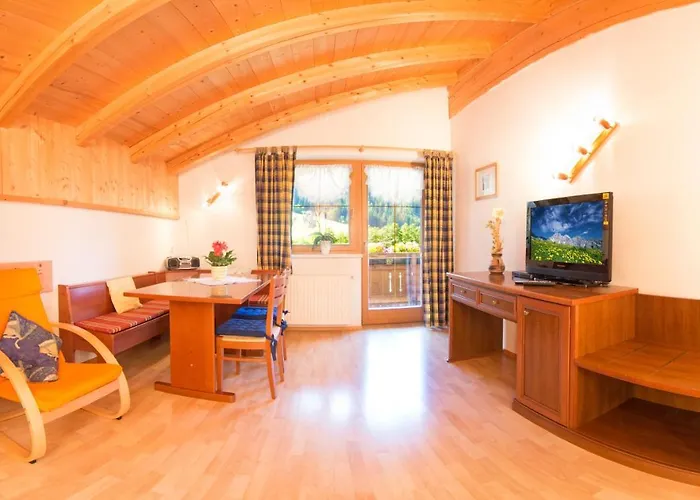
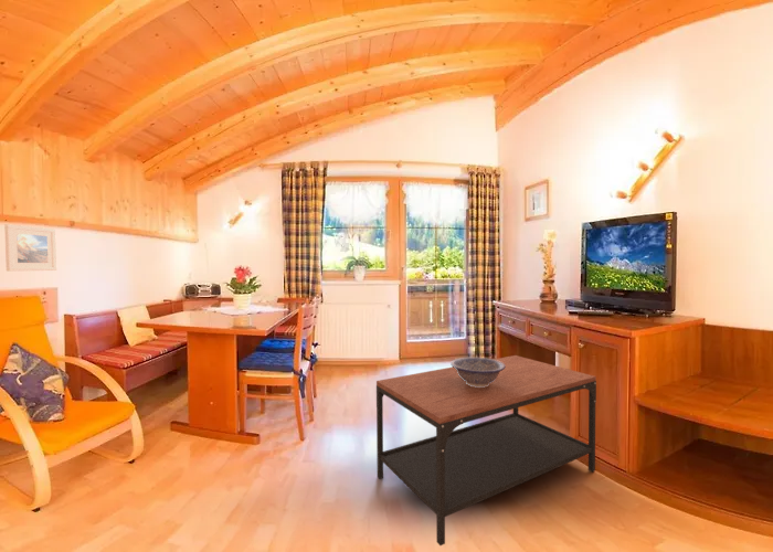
+ decorative bowl (477, 373)
+ coffee table (487, 426)
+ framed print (32, 248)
